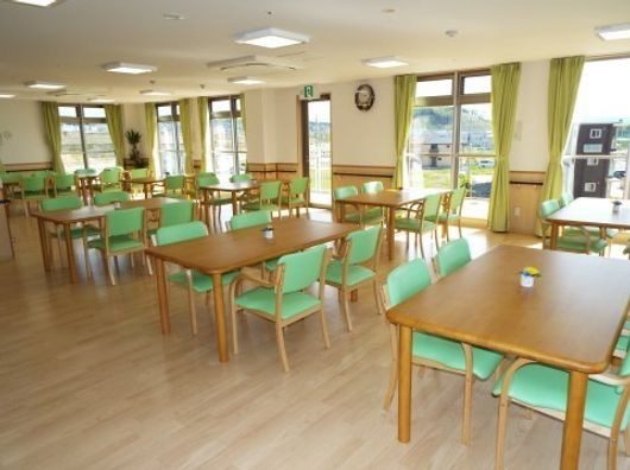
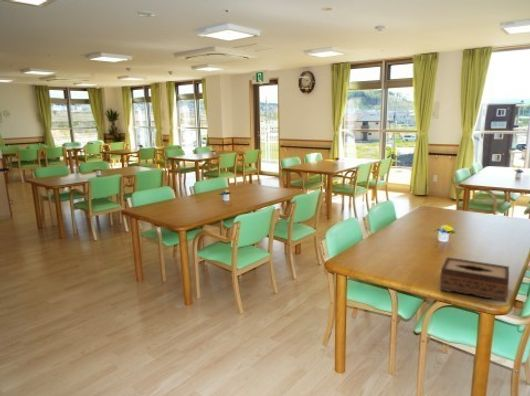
+ tissue box (474, 278)
